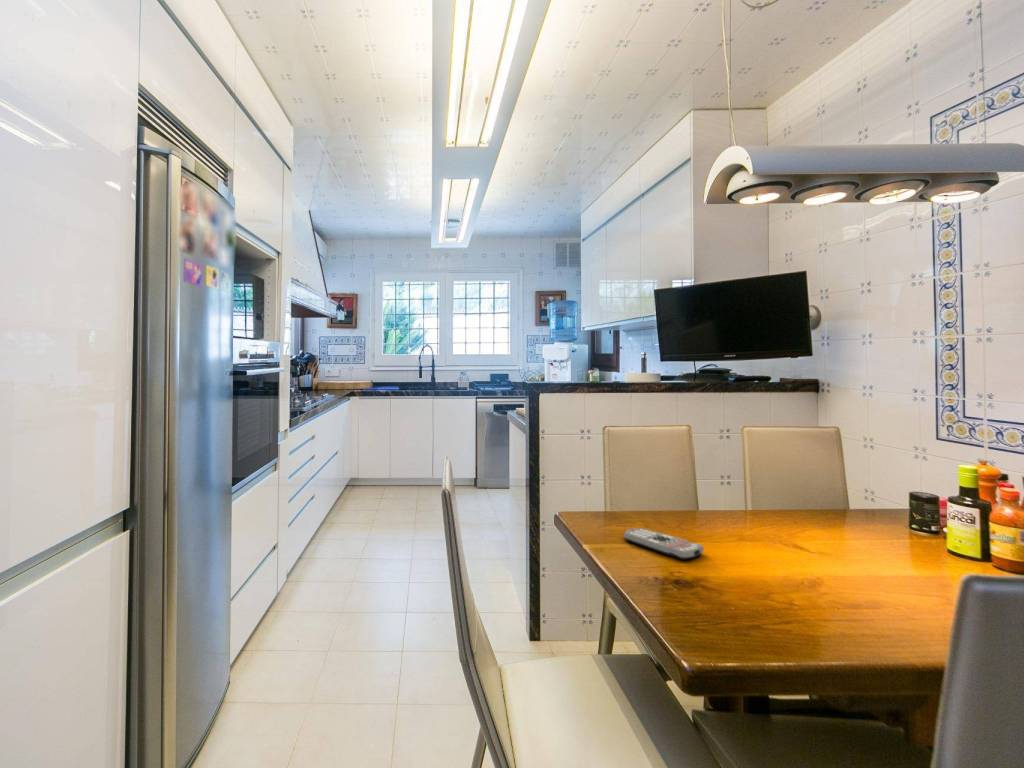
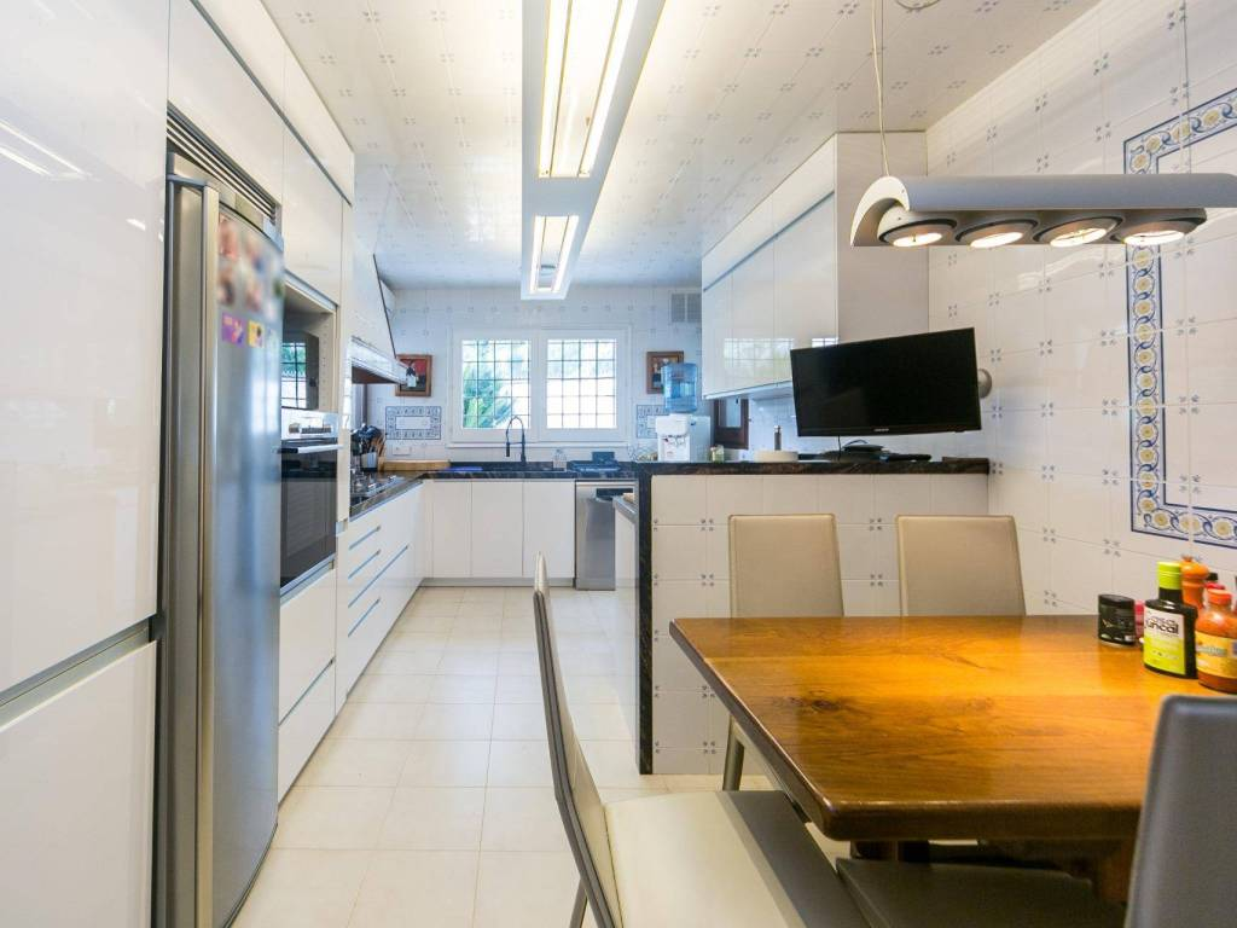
- remote control (660, 542)
